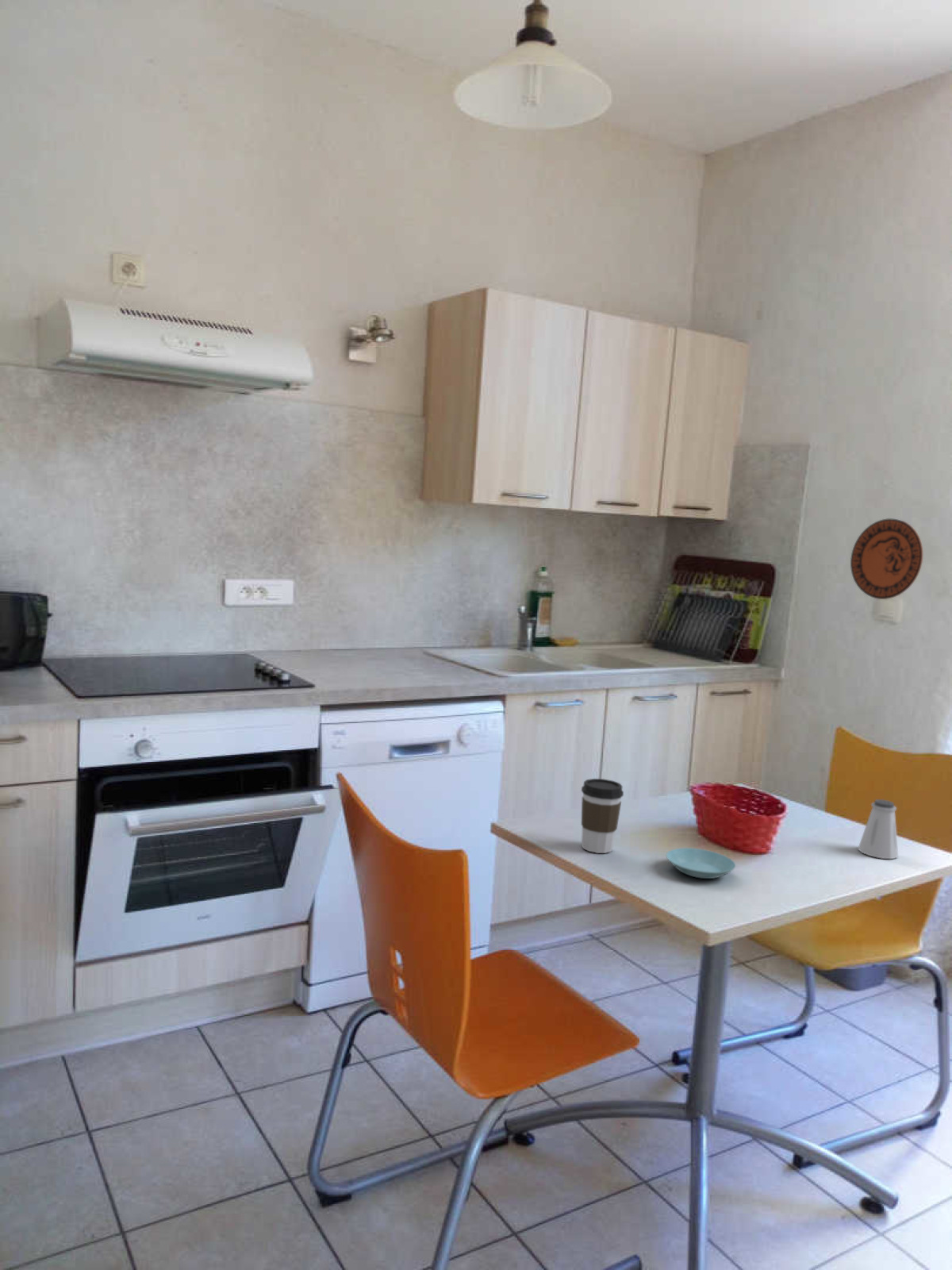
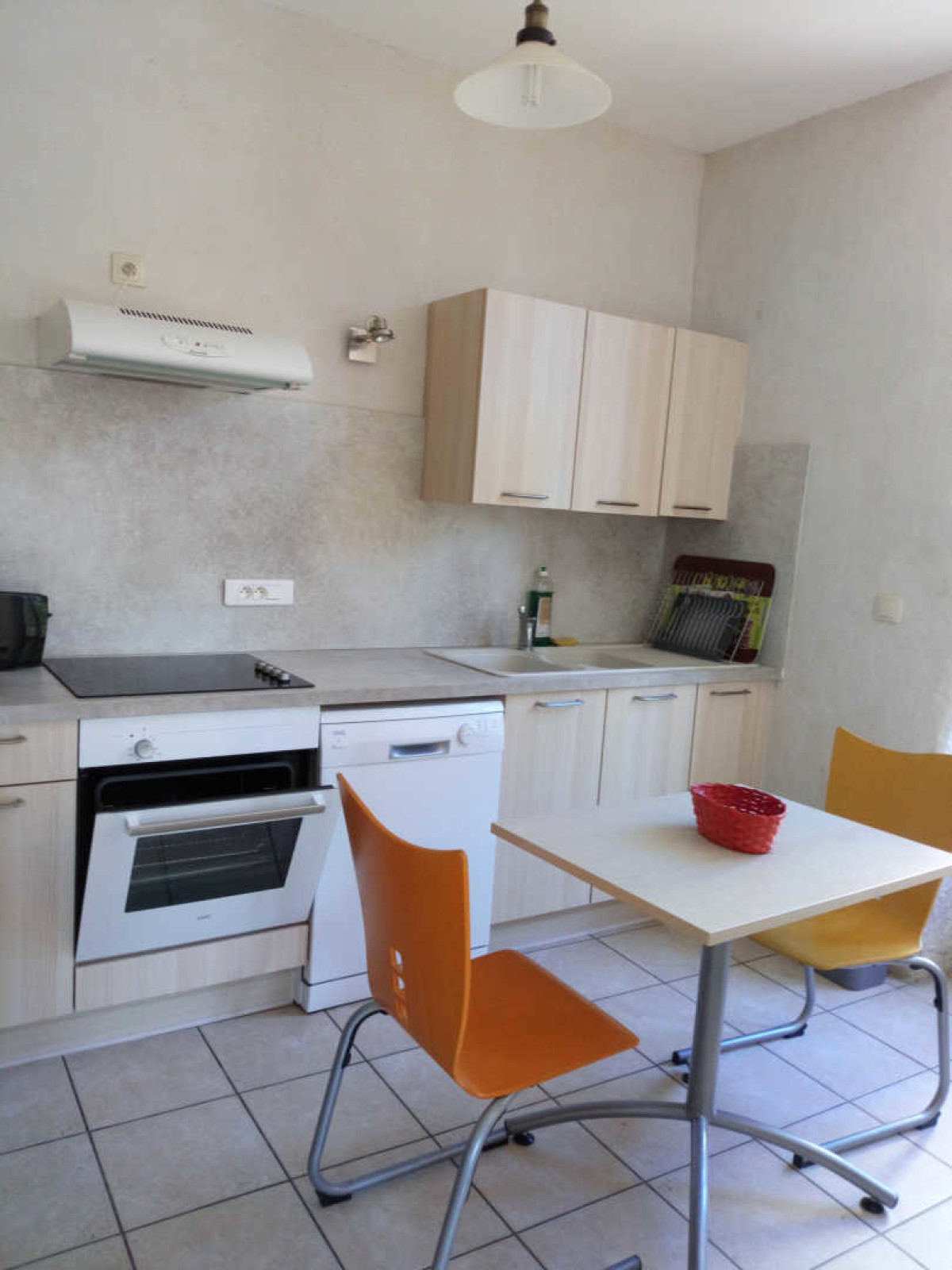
- saucer (700, 865)
- saltshaker (881, 827)
- coffee cup (600, 816)
- decorative plate (886, 559)
